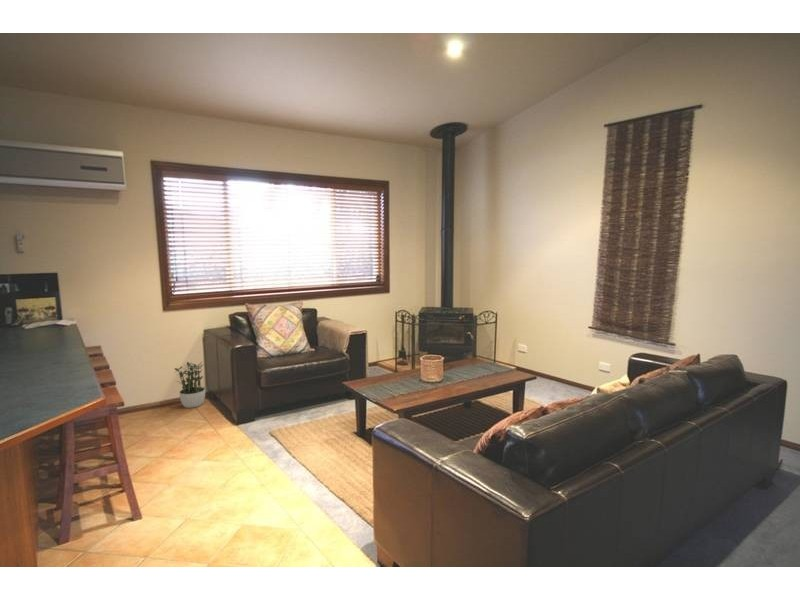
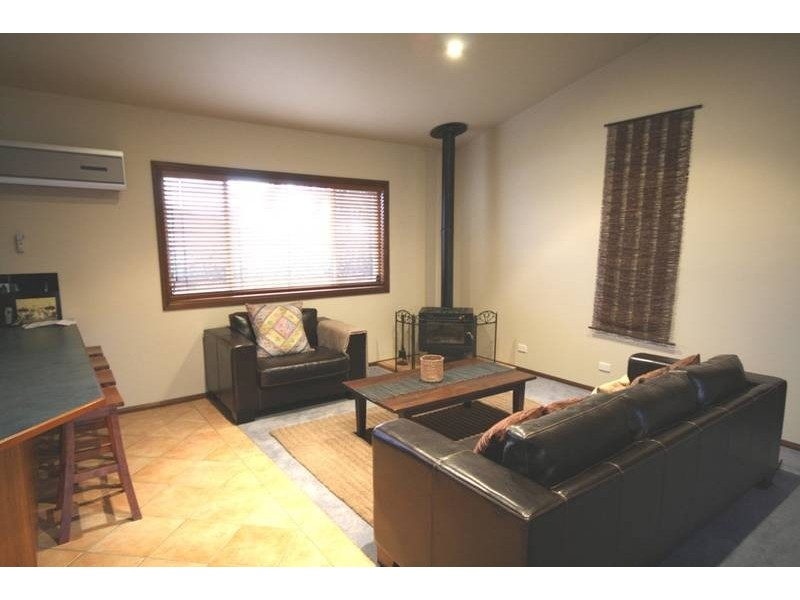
- potted plant (190, 382)
